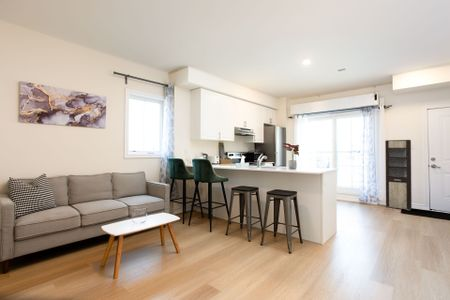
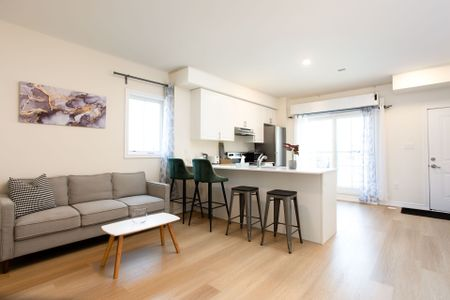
- cabinet (398, 173)
